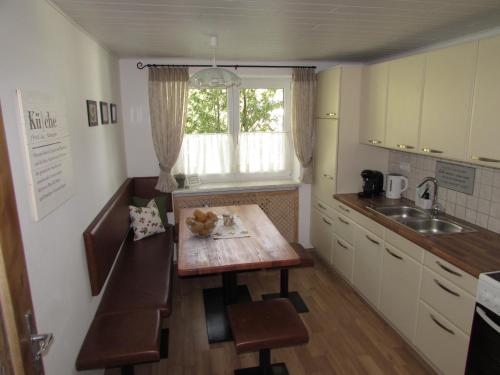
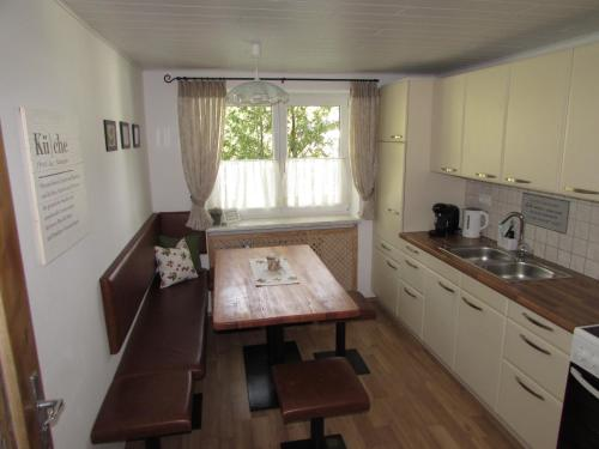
- fruit basket (202, 222)
